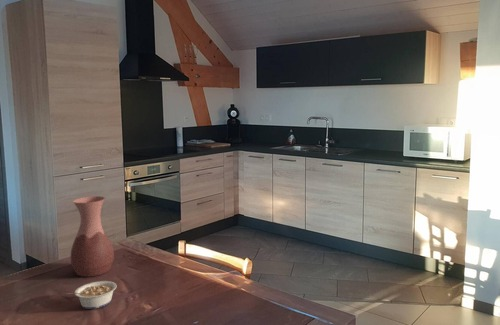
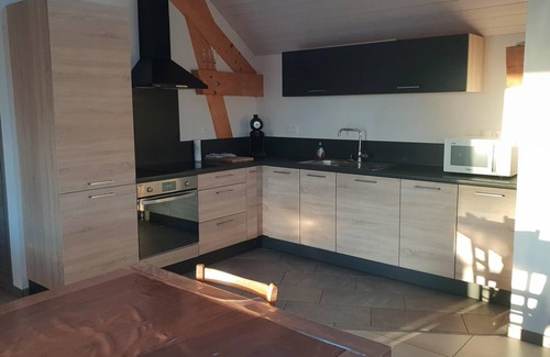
- legume (95, 295)
- vase (91, 235)
